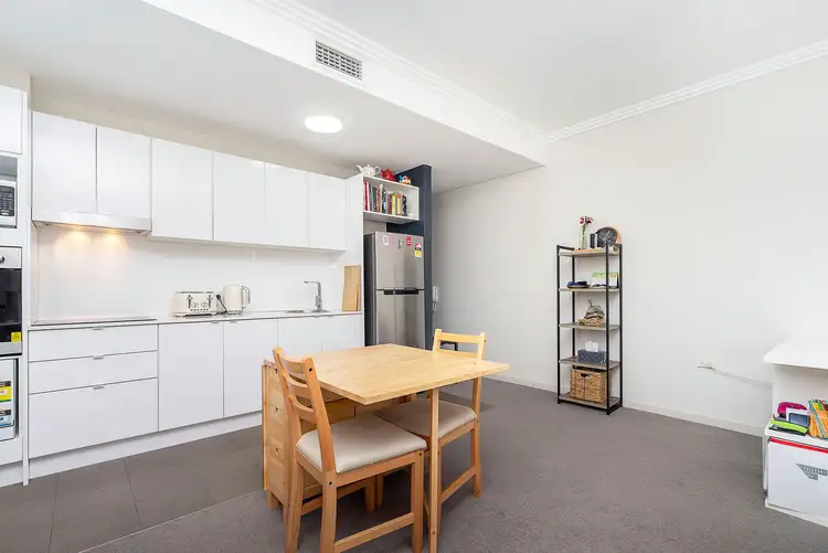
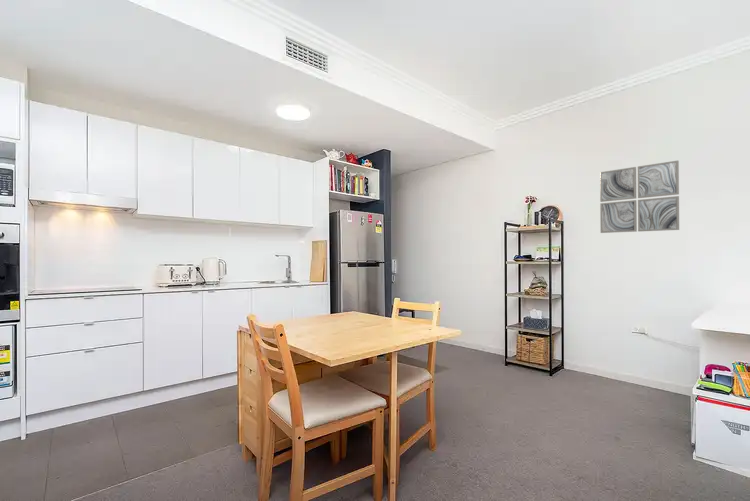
+ wall art (635, 198)
